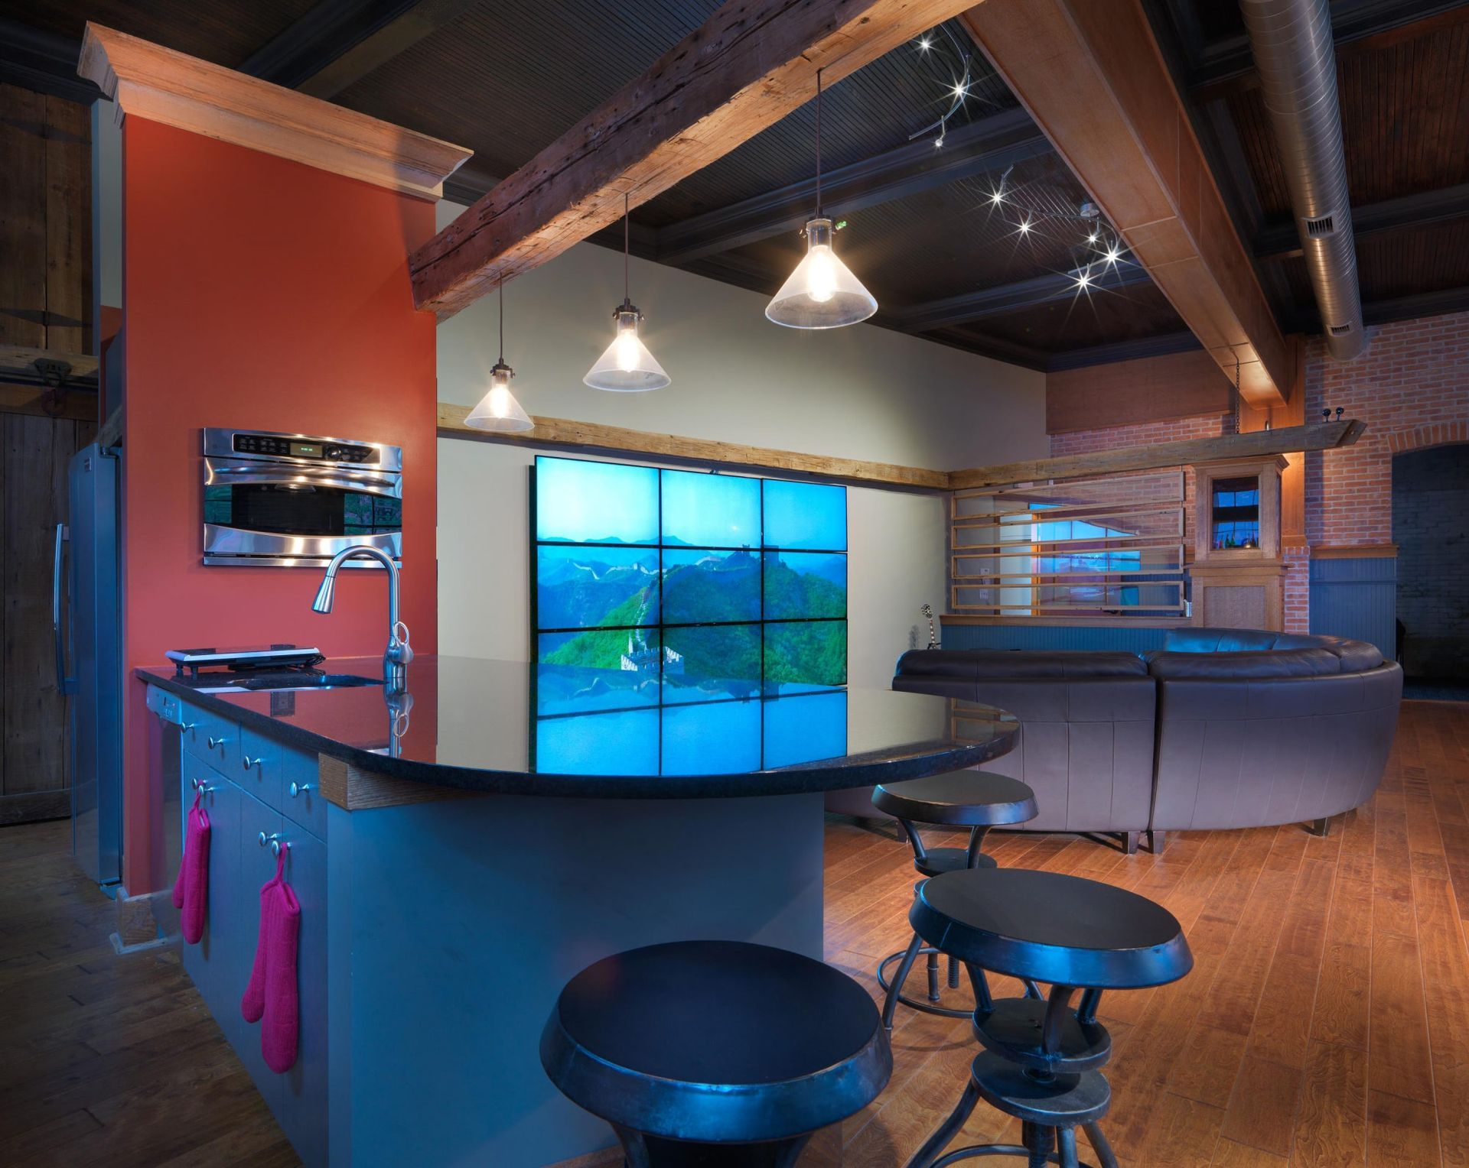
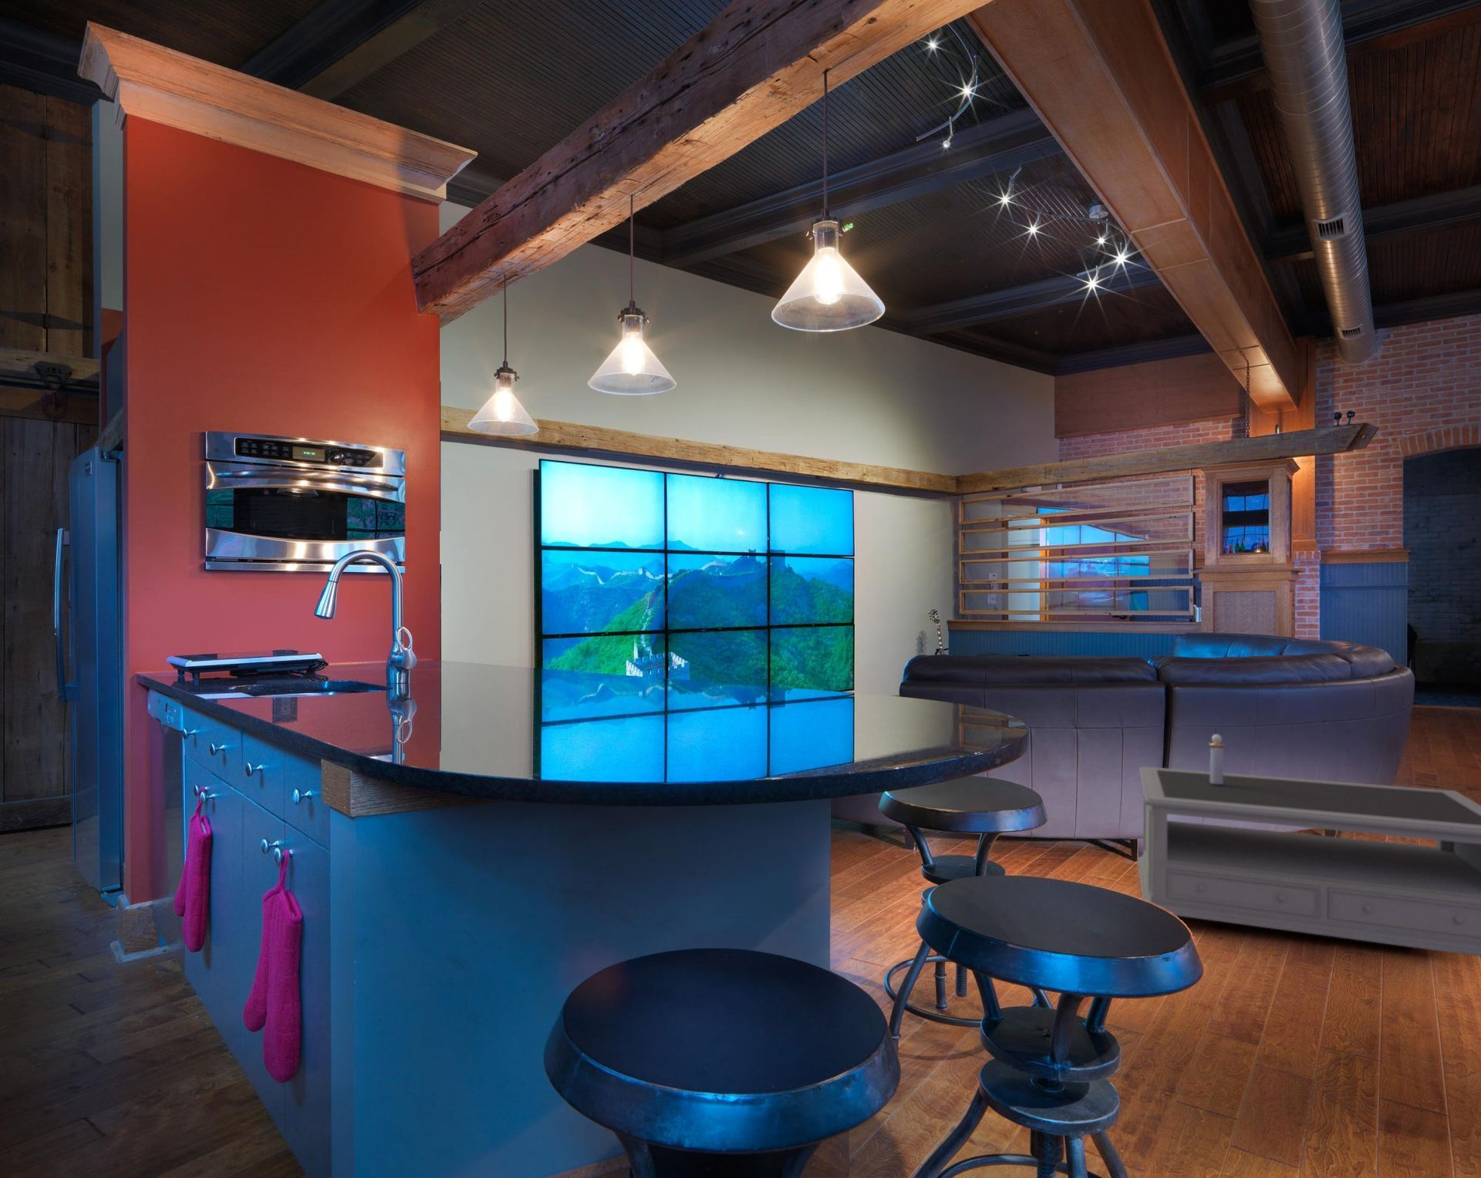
+ coffee table (1305, 855)
+ perfume bottle (1217, 758)
